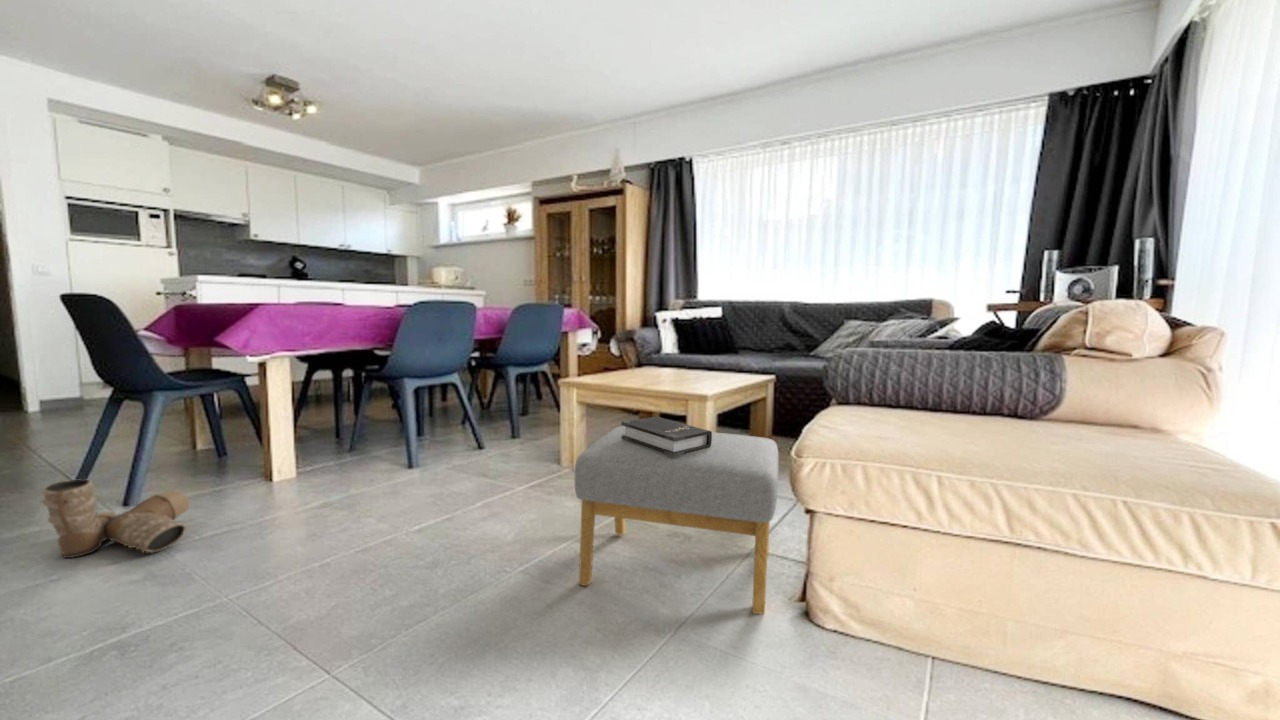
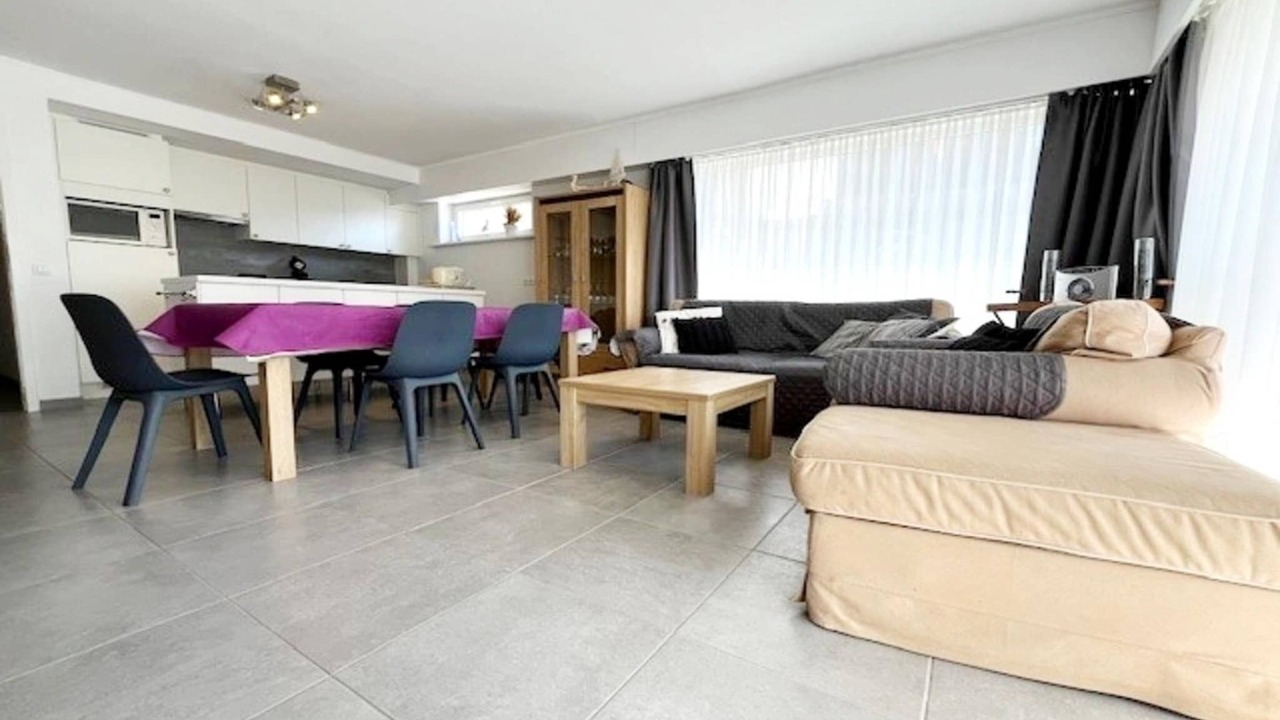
- hardback book (665, 433)
- boots (128, 511)
- footstool (681, 504)
